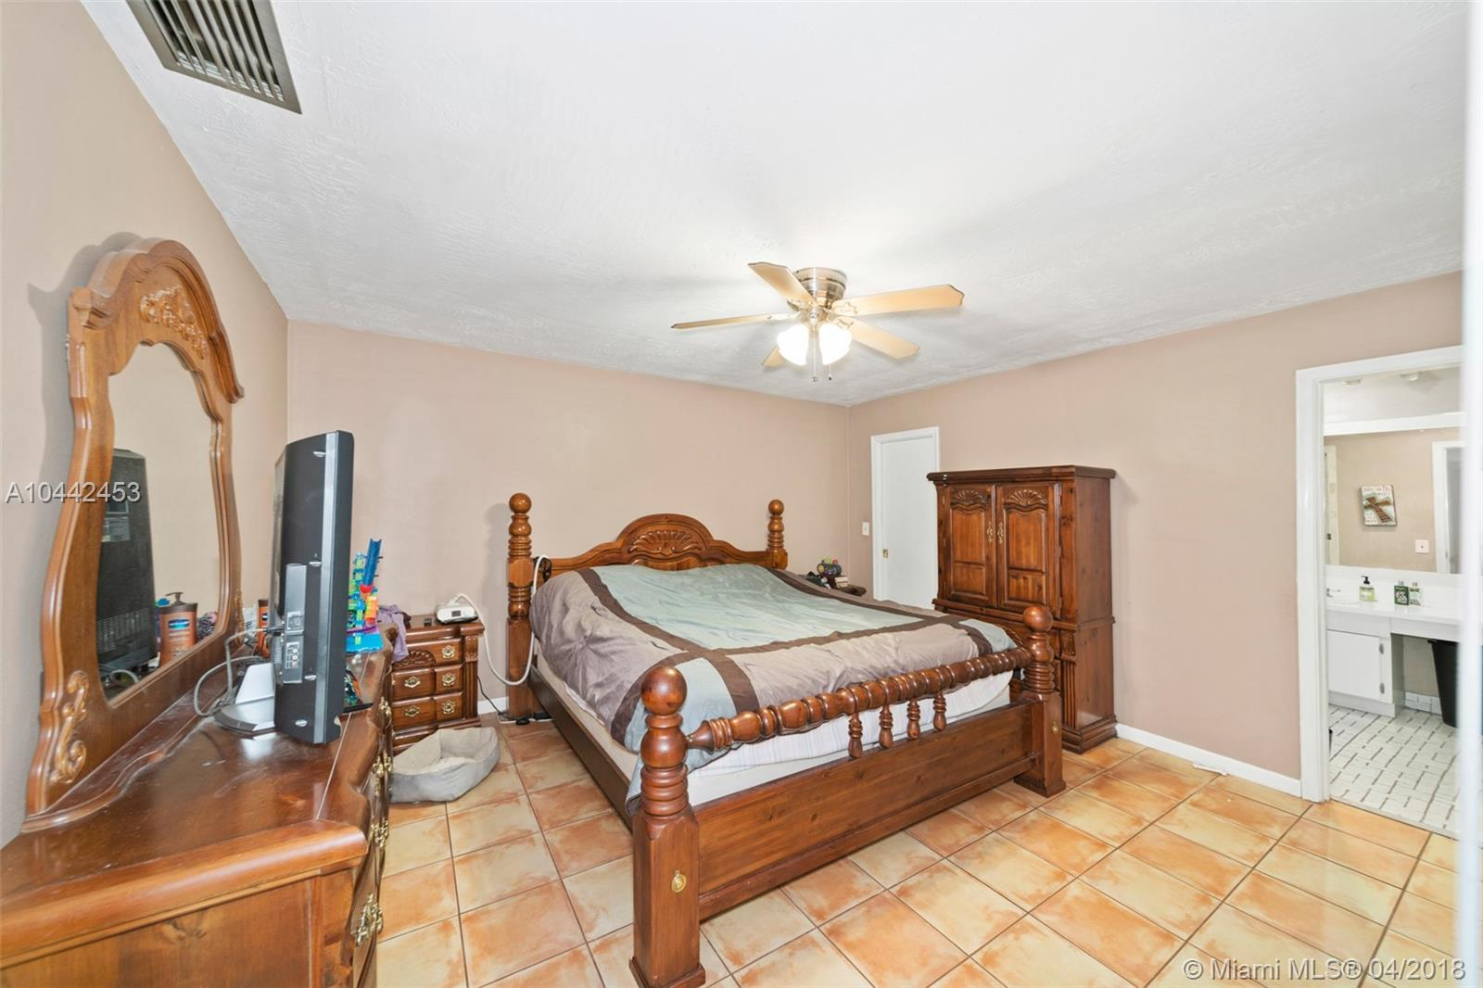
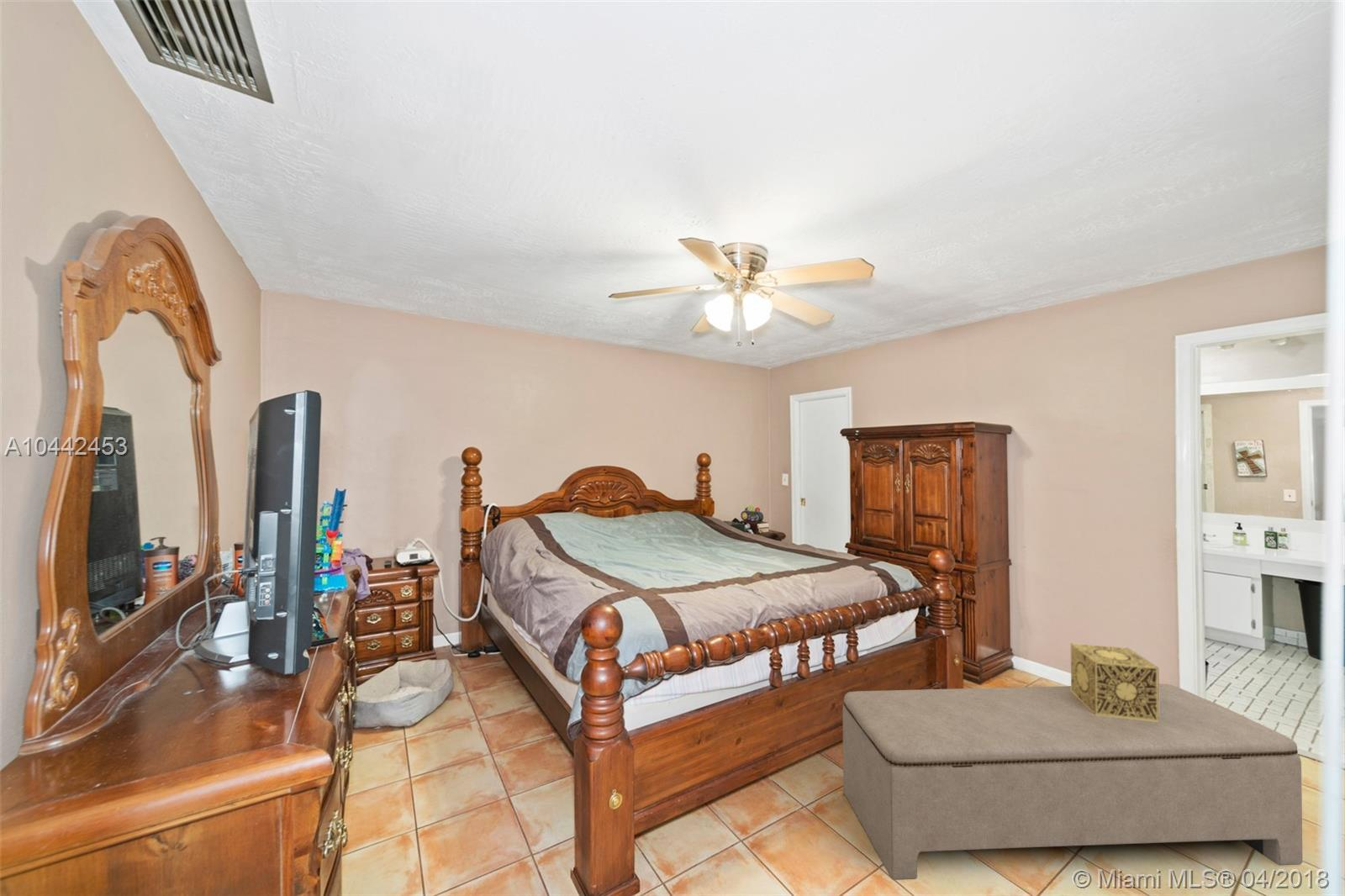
+ bench (1049, 767)
+ decorative box (1112, 679)
